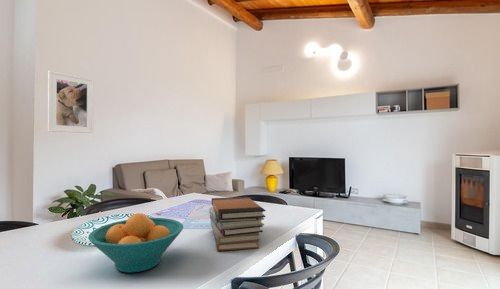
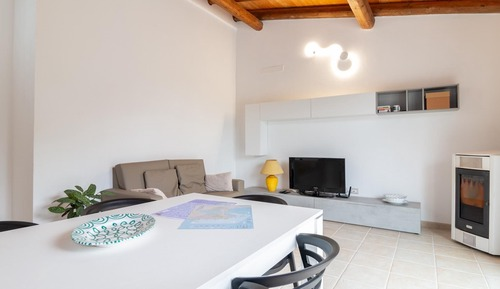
- book stack (234, 220)
- fruit bowl (138, 238)
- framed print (72, 103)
